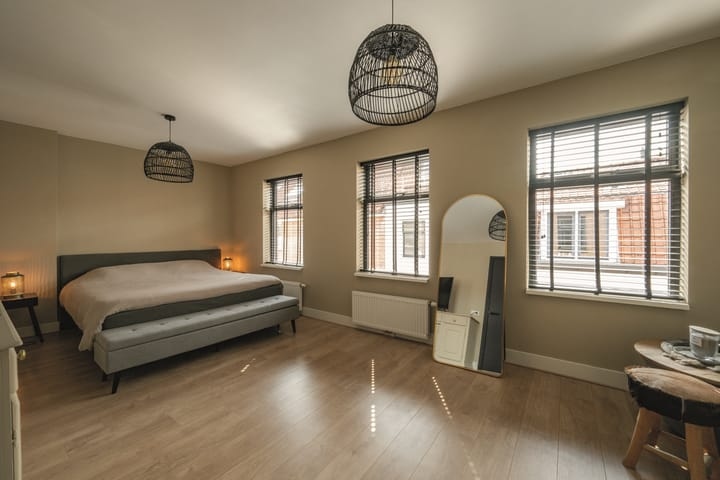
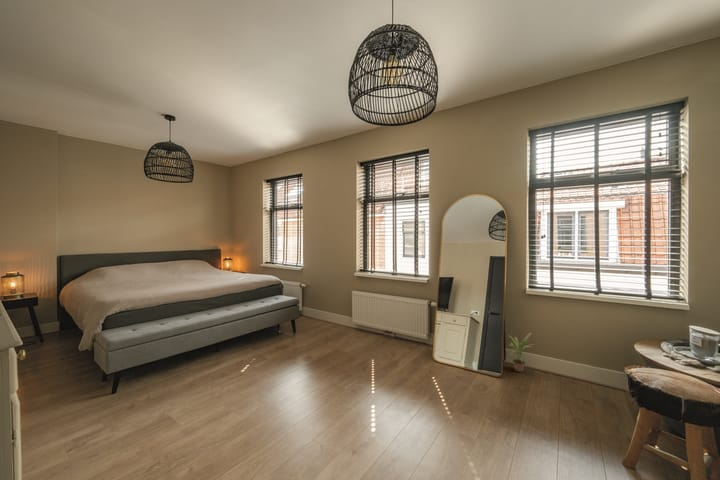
+ potted plant (520, 353)
